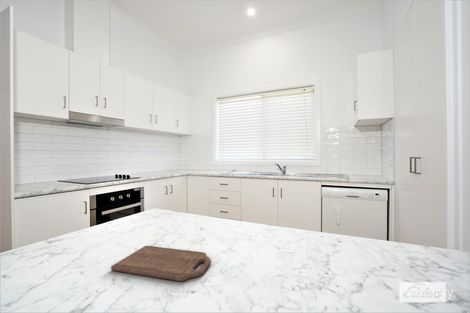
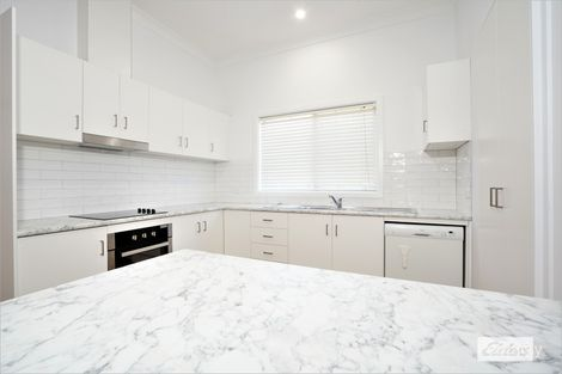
- cutting board (166, 261)
